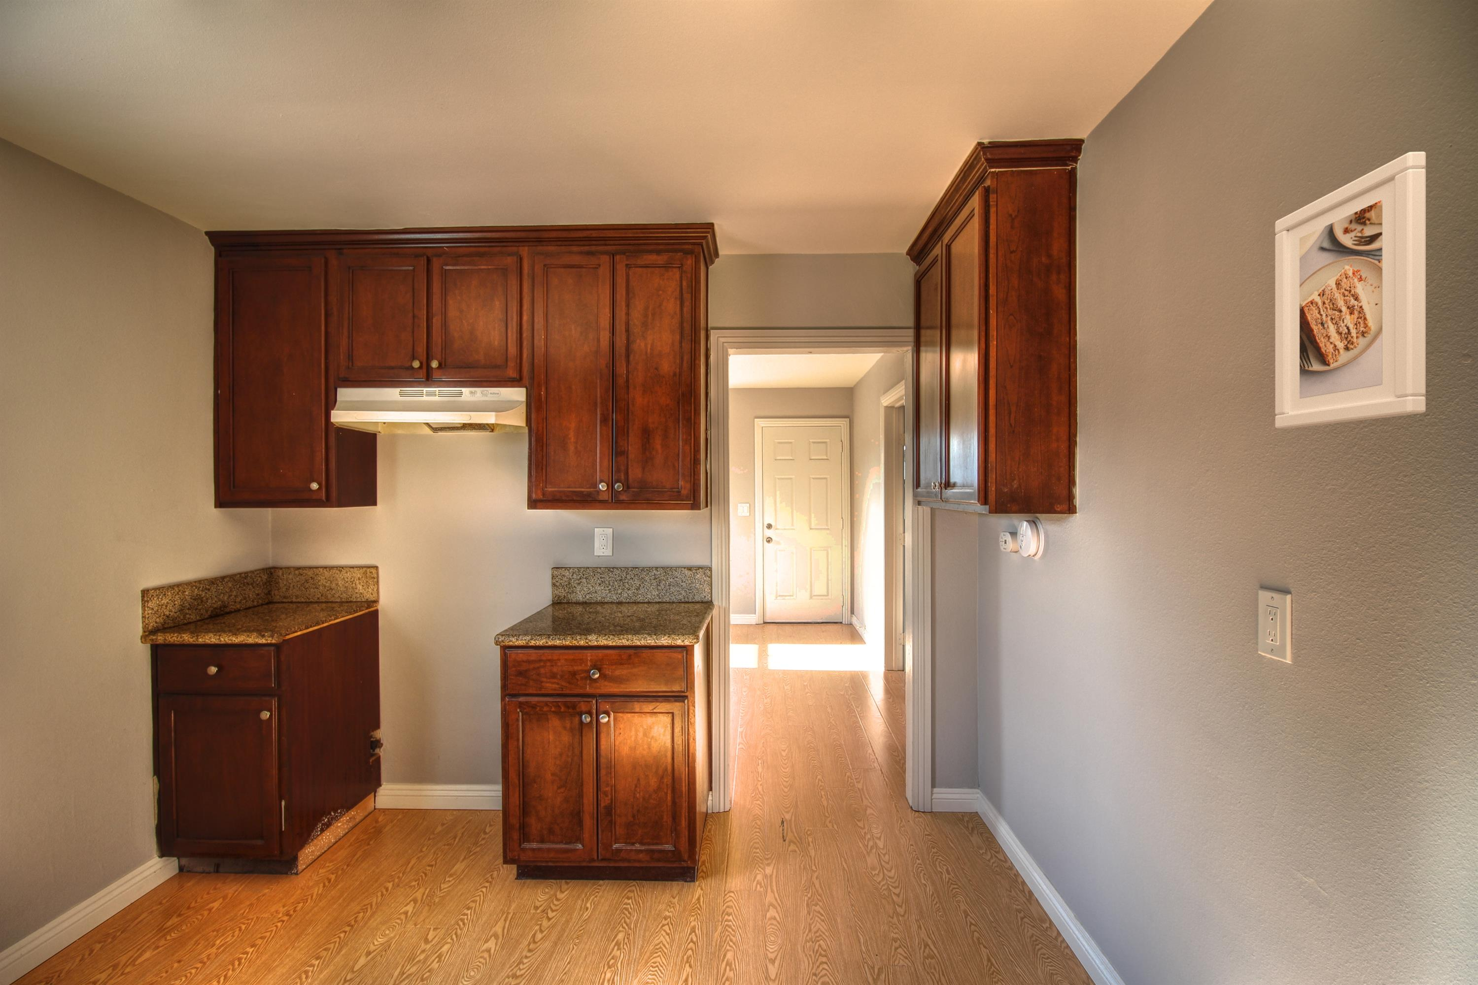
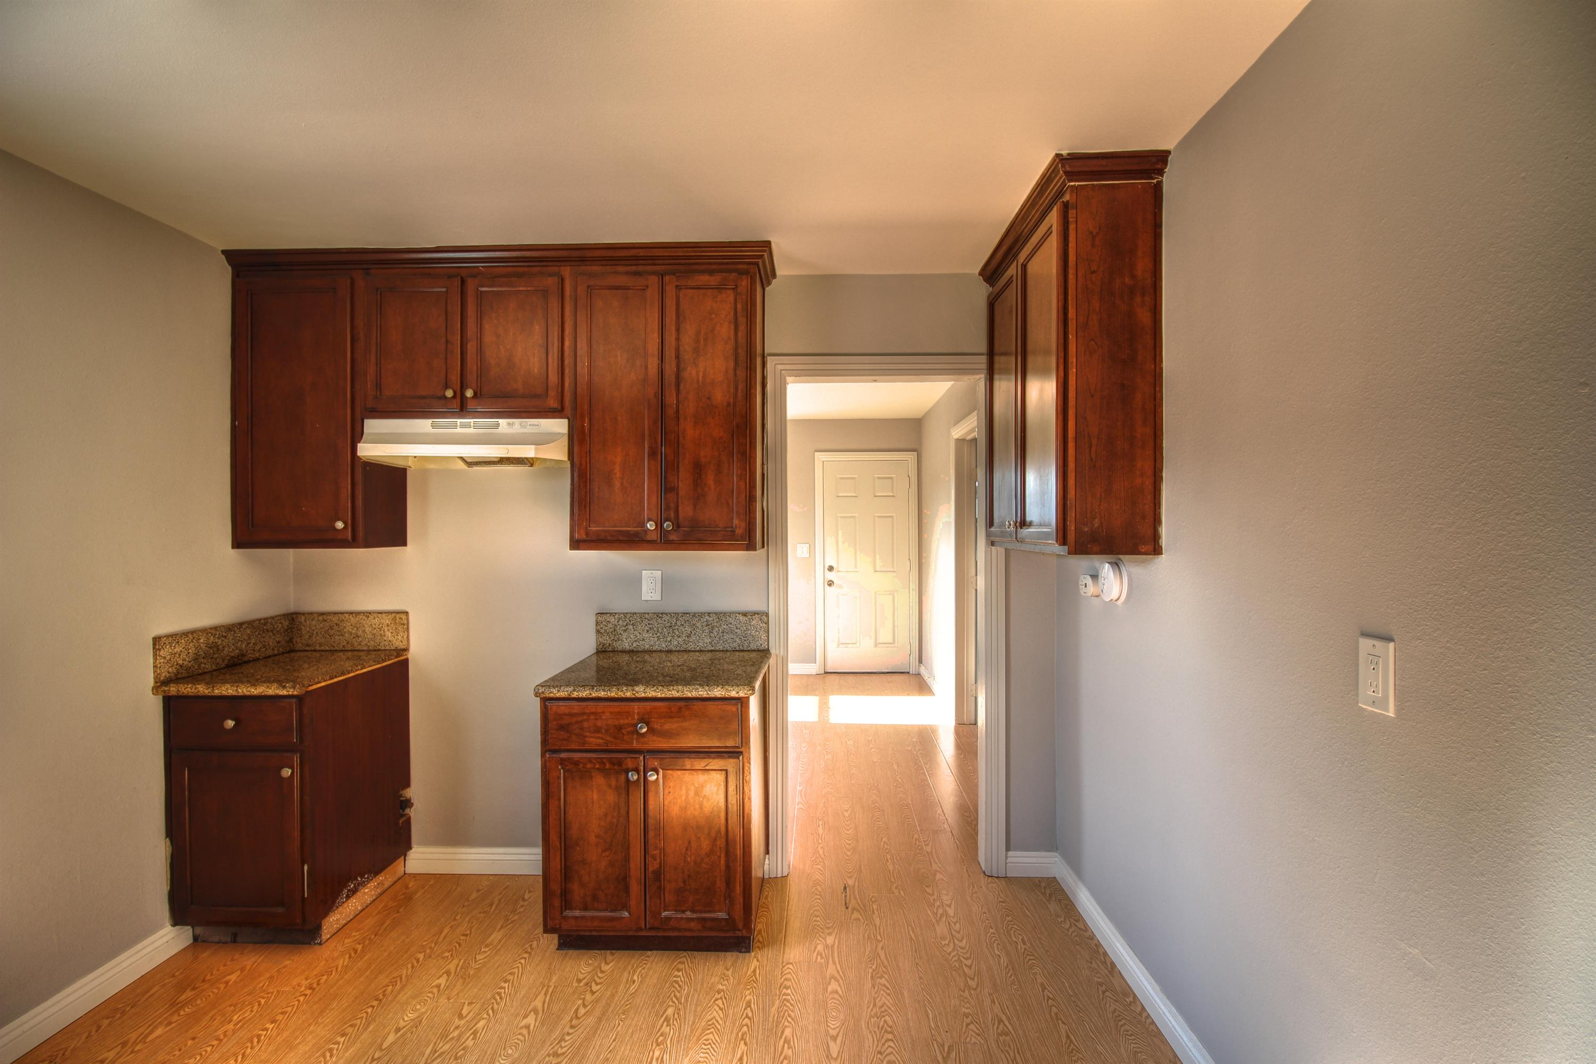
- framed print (1342, 306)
